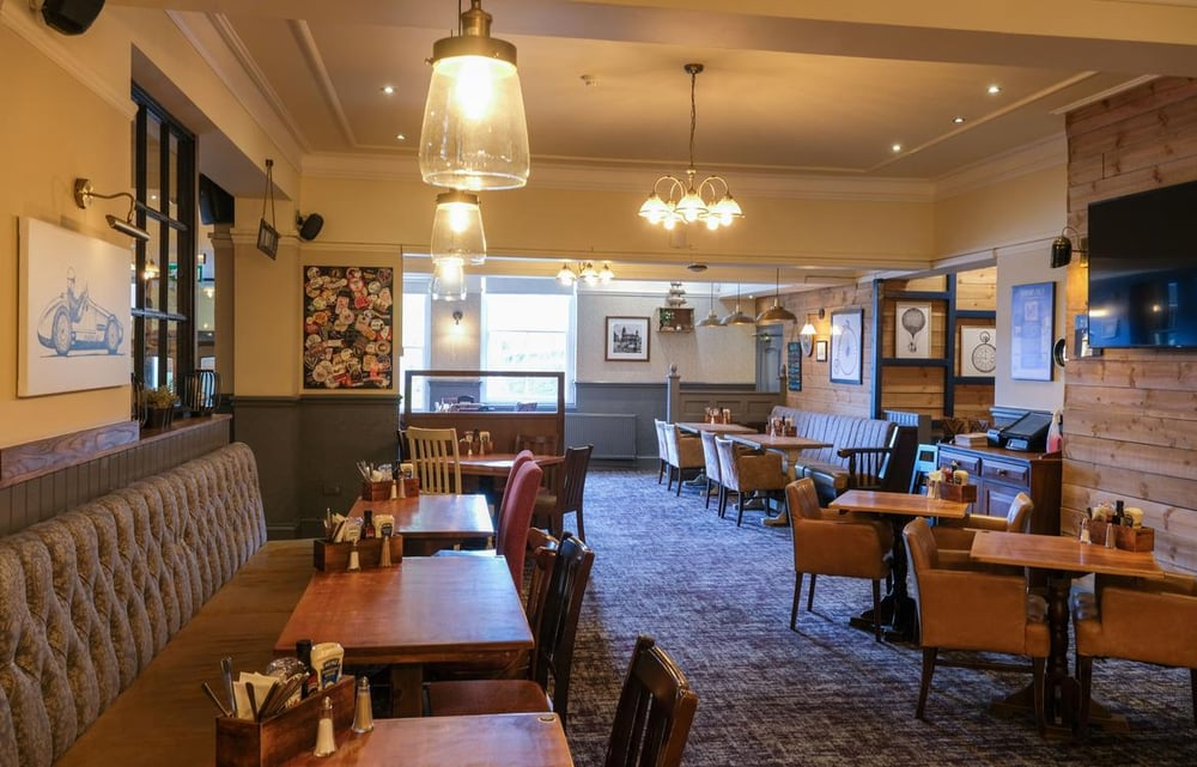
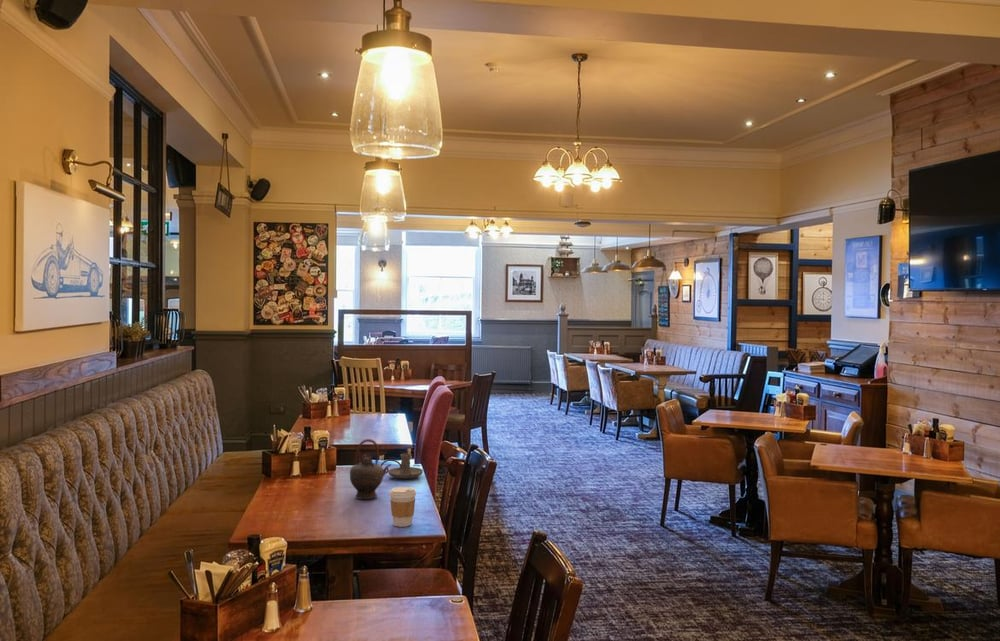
+ candle holder (401, 465)
+ teapot (370, 468)
+ coffee cup (402, 505)
